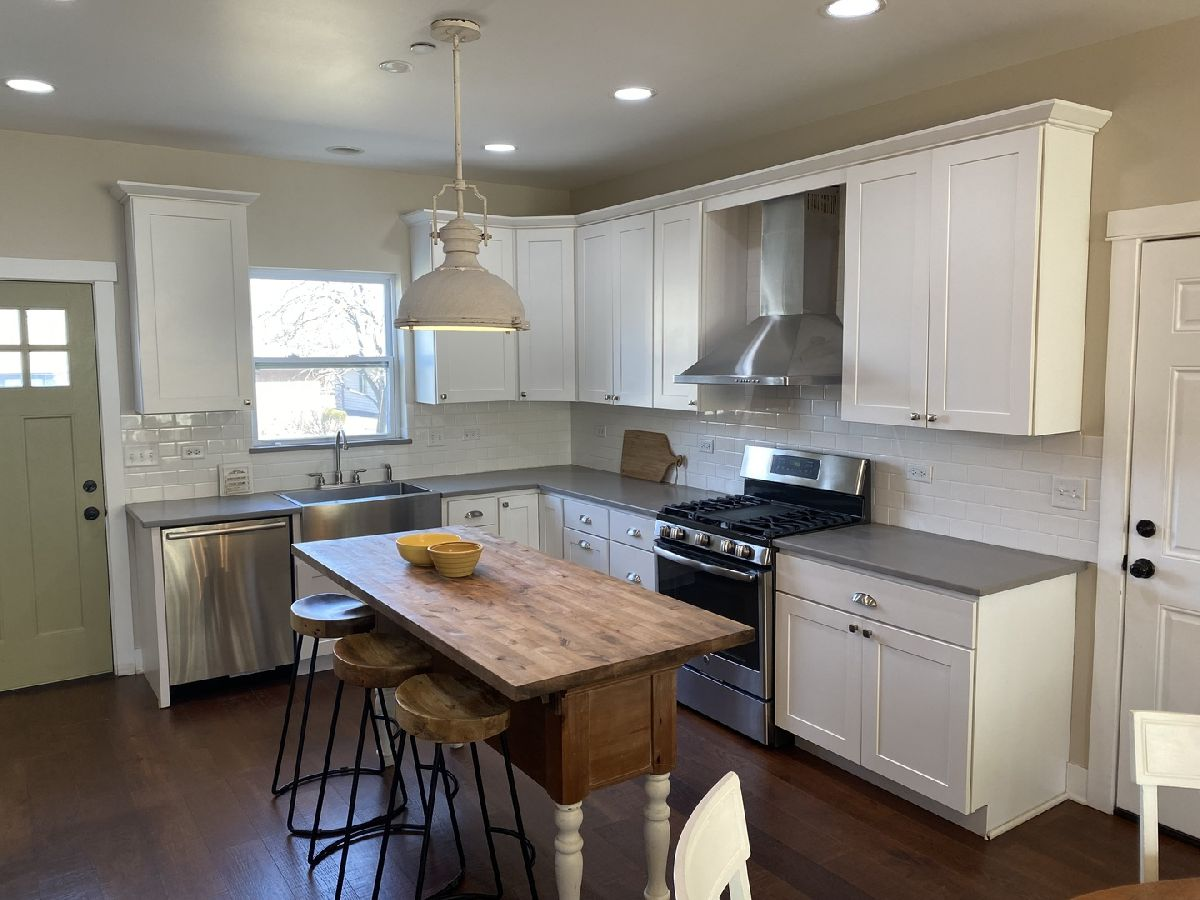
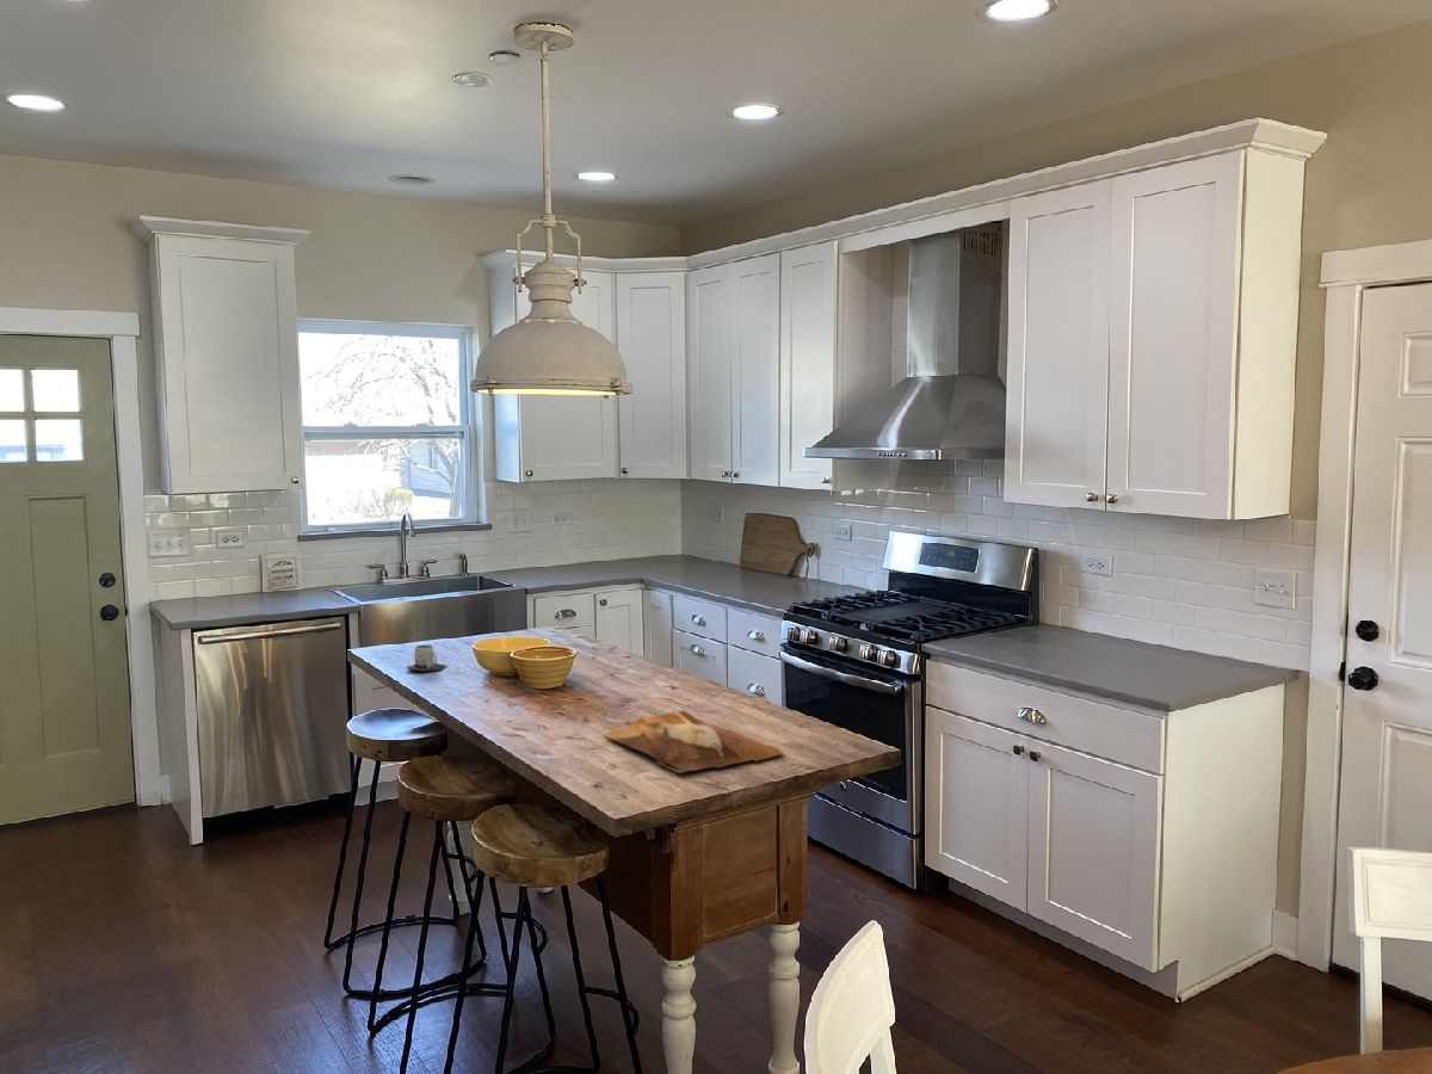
+ cutting board (690, 734)
+ mug (426, 656)
